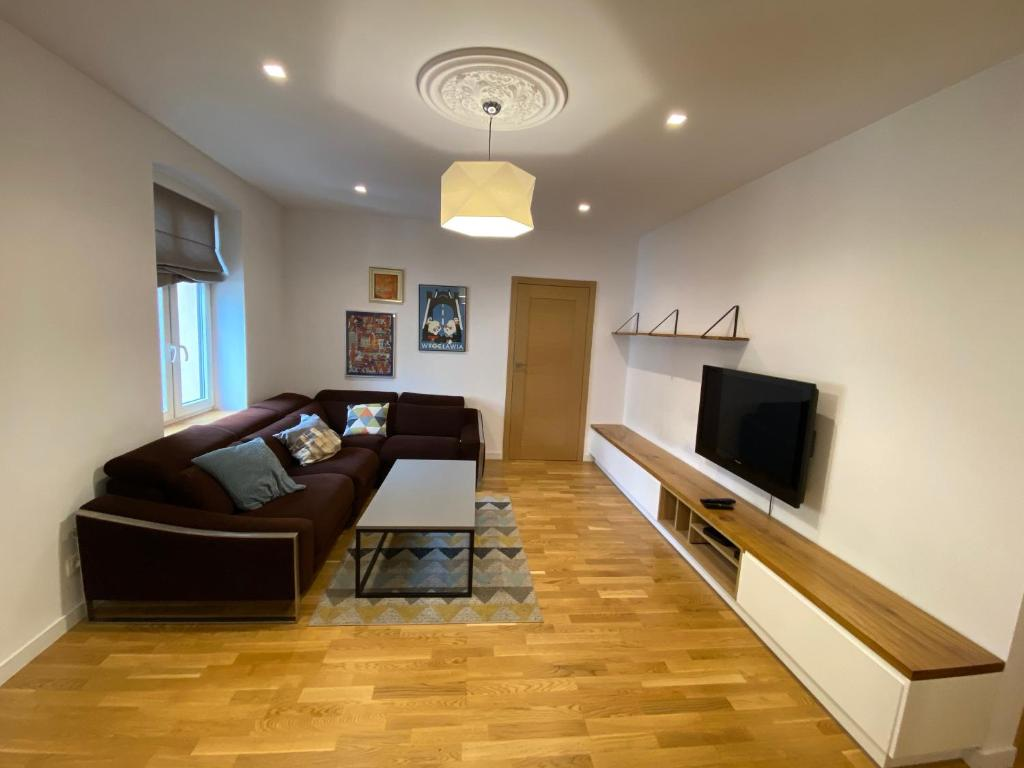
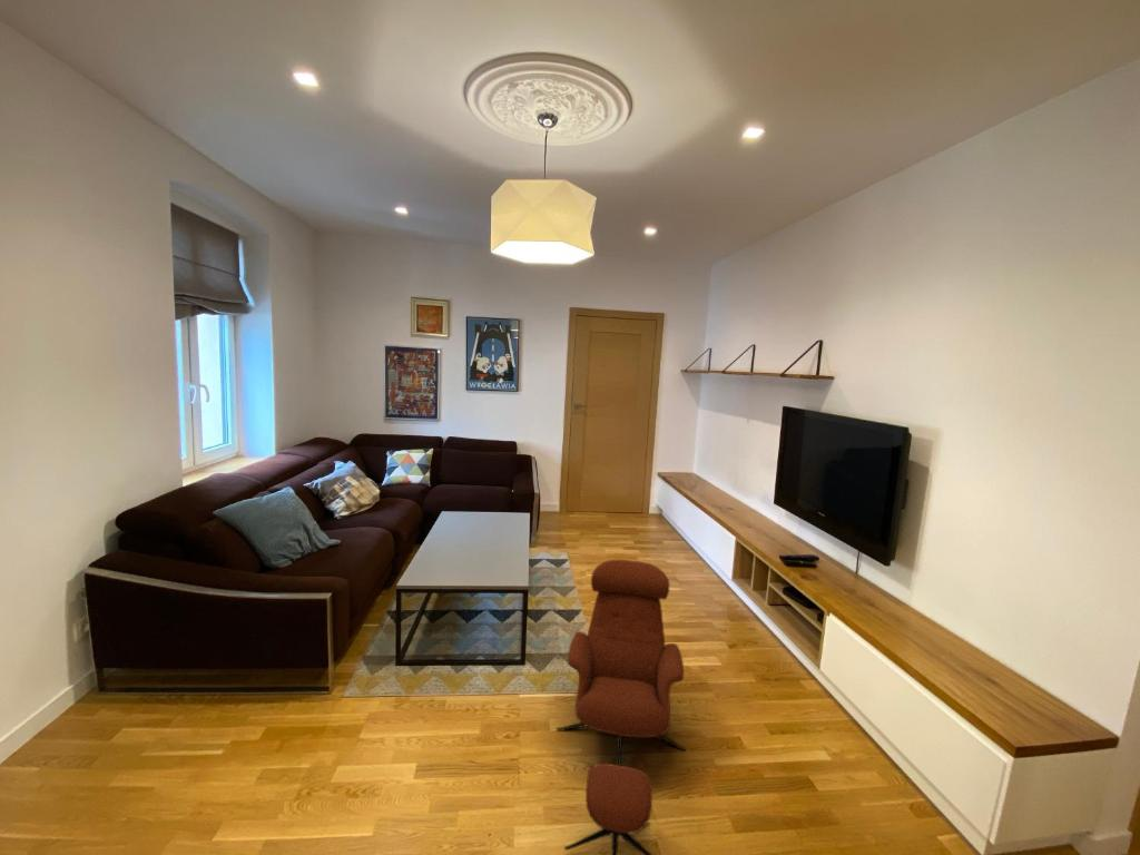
+ armchair (623, 688)
